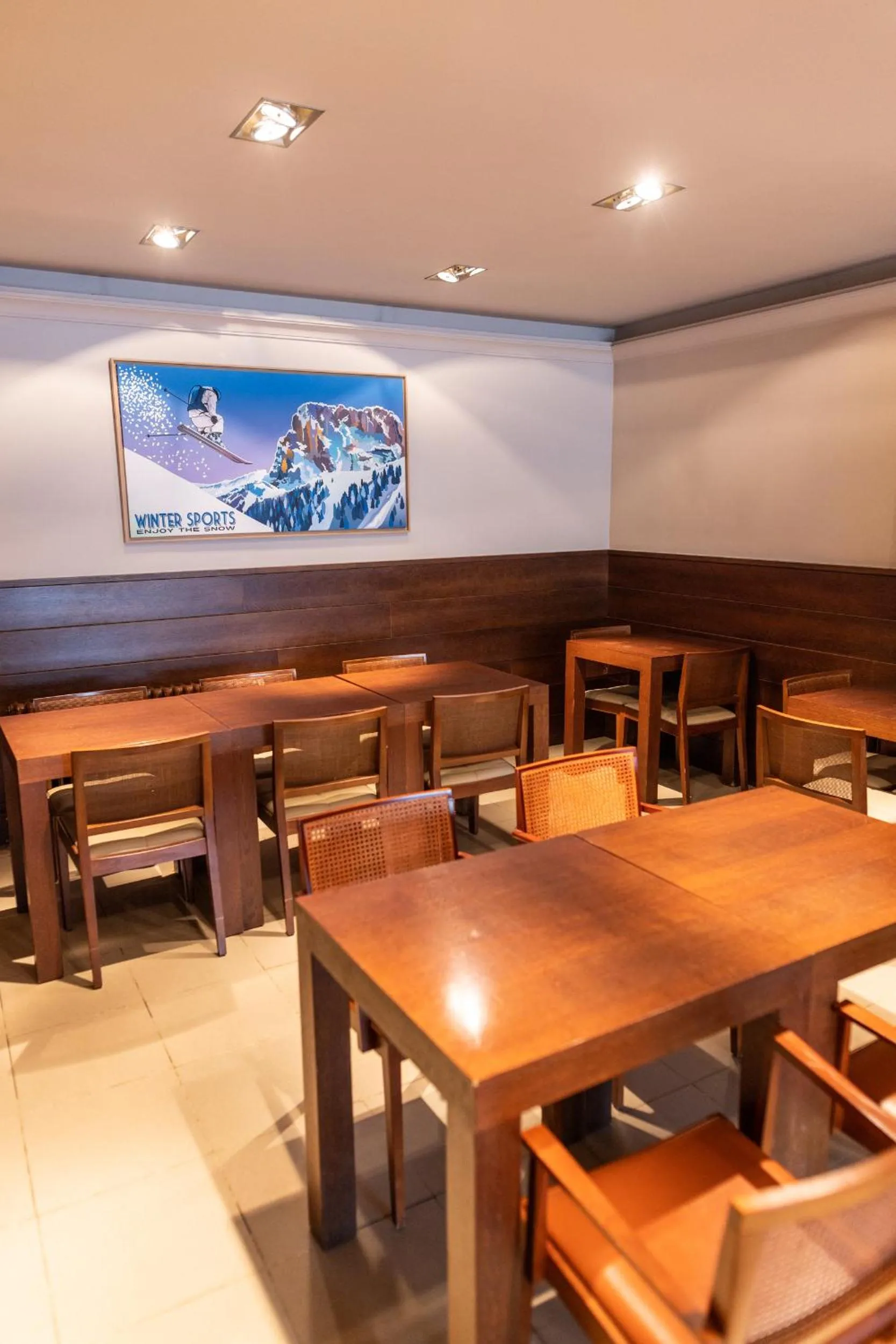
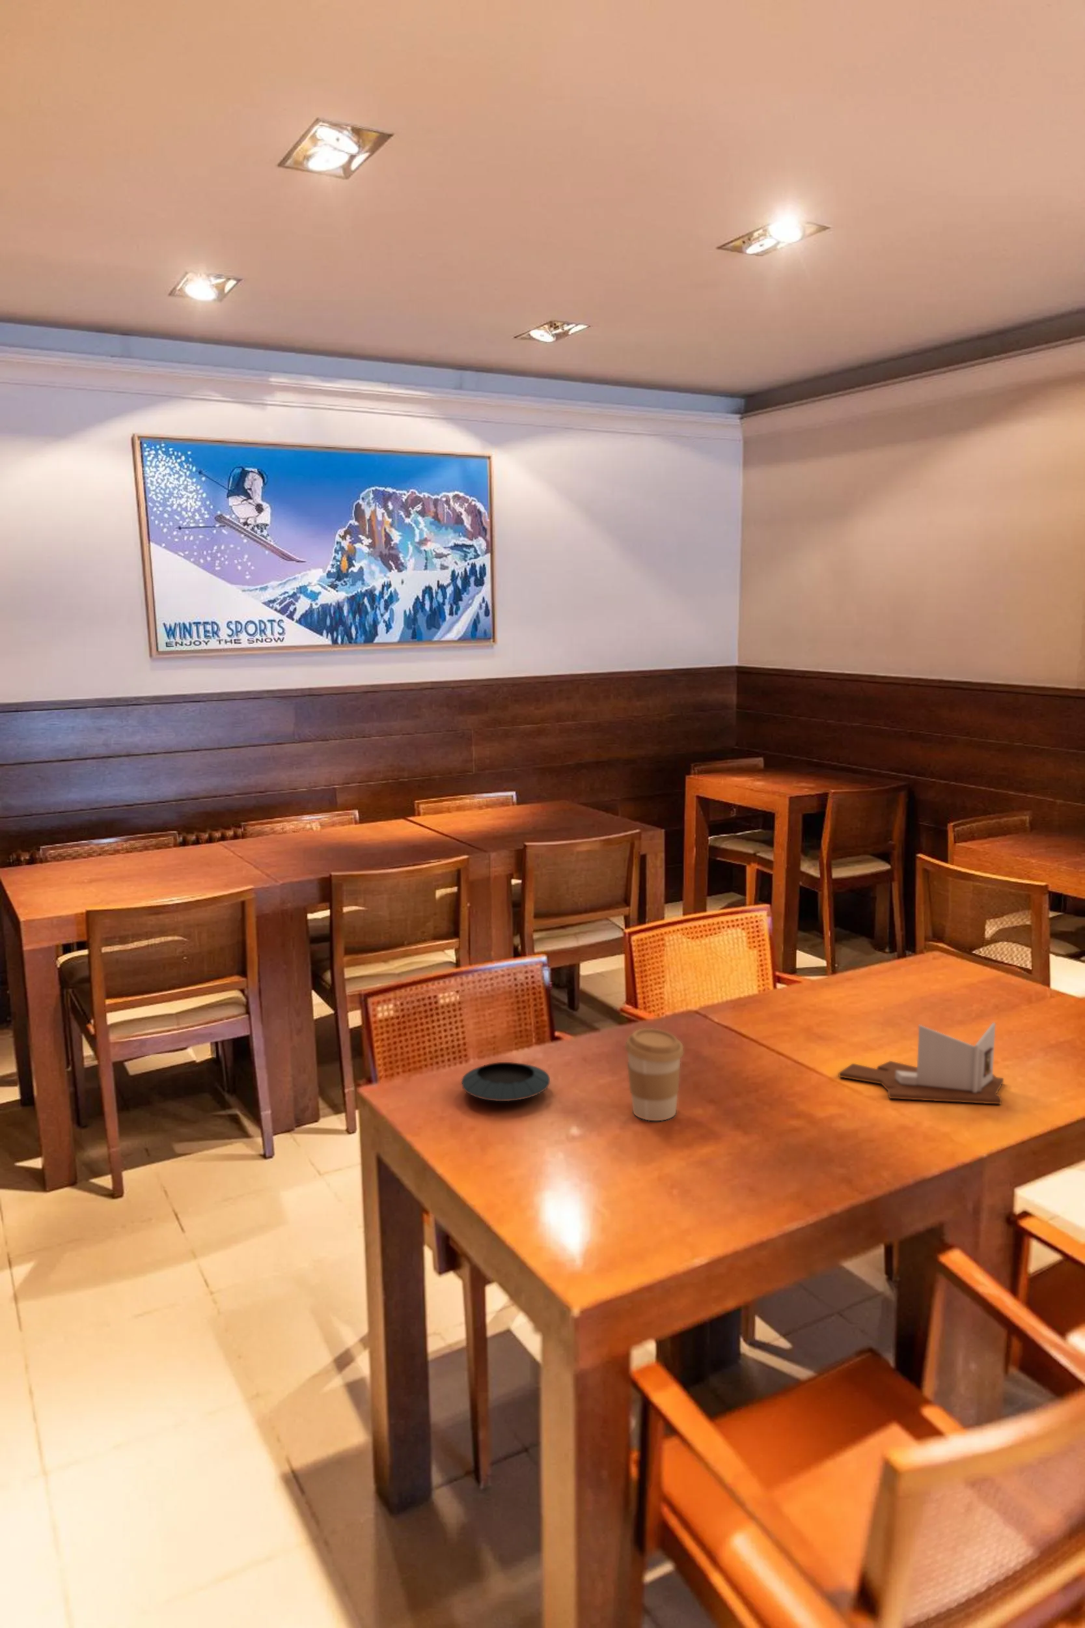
+ saucer (505, 1078)
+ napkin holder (929, 1050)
+ coffee cup (654, 1073)
